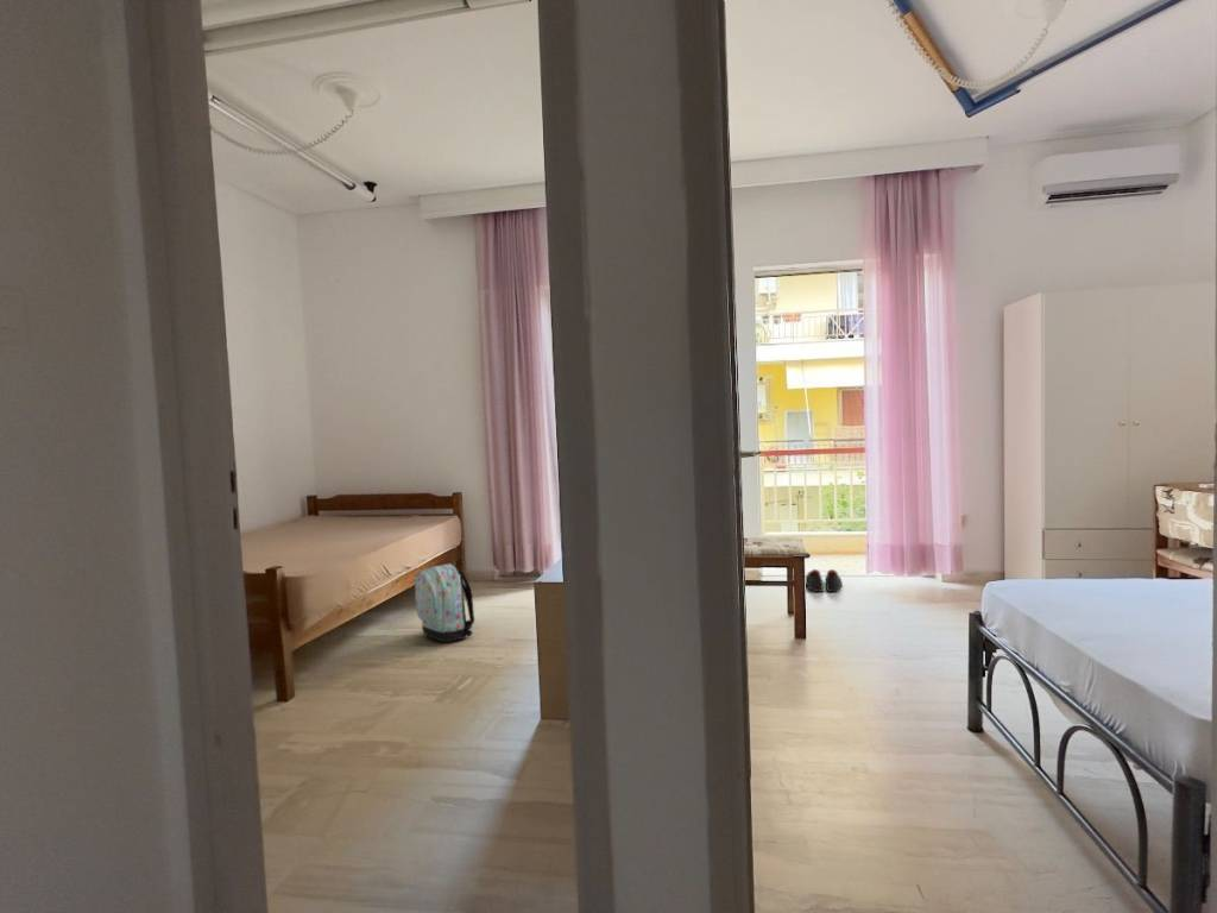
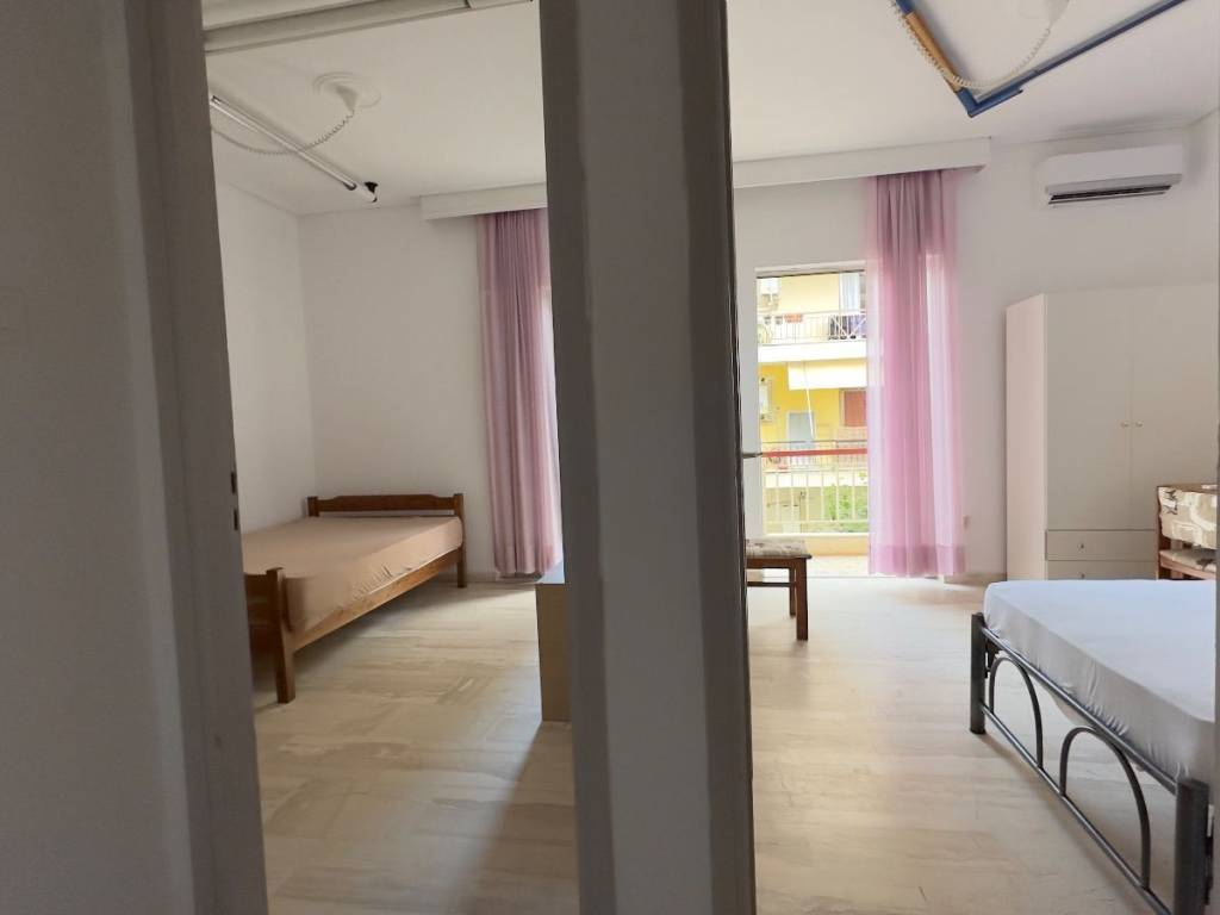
- shoes (825, 578)
- backpack (441, 600)
